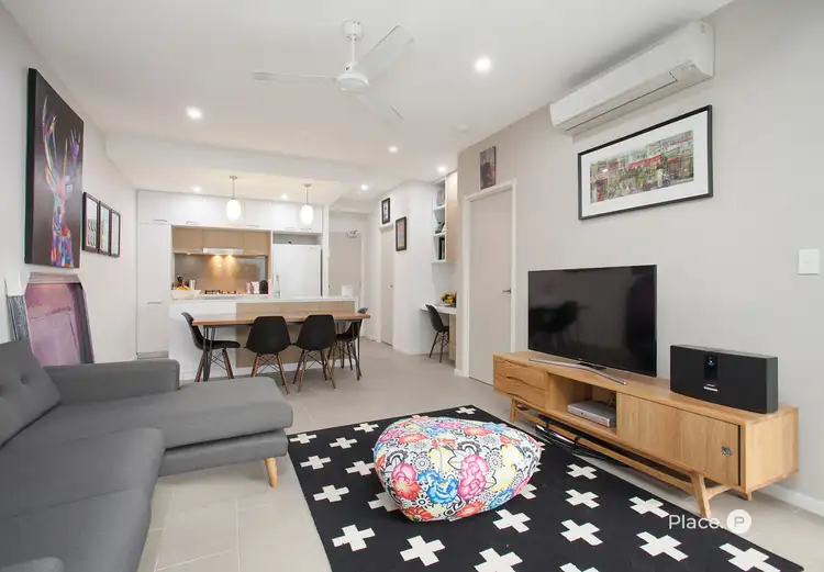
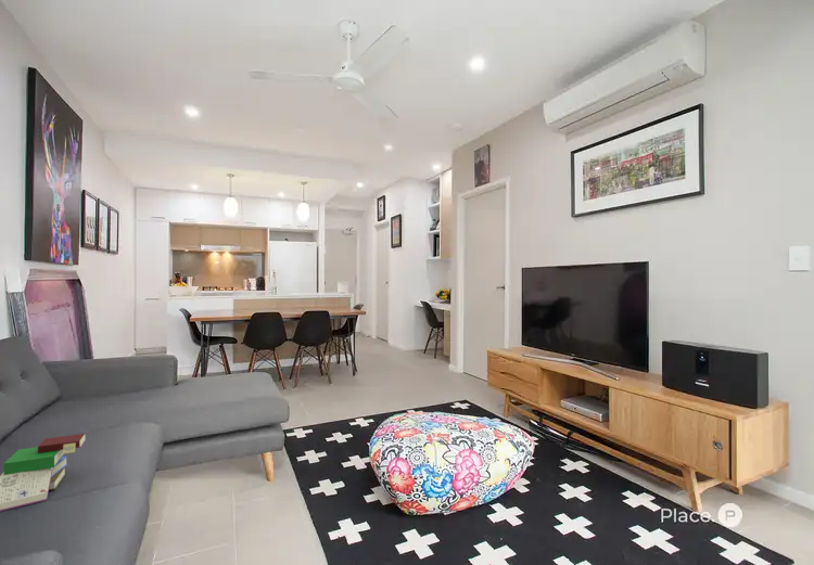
+ book (40, 467)
